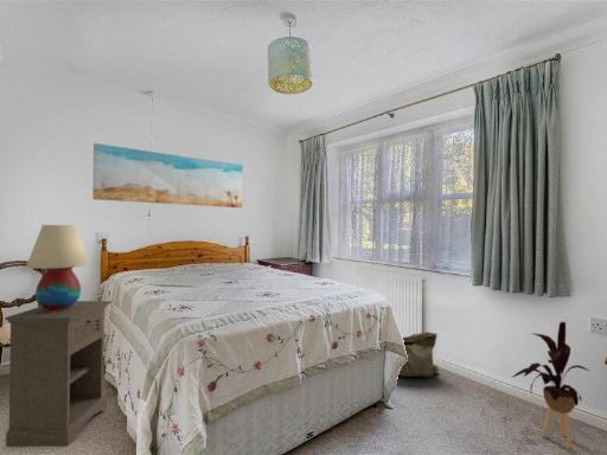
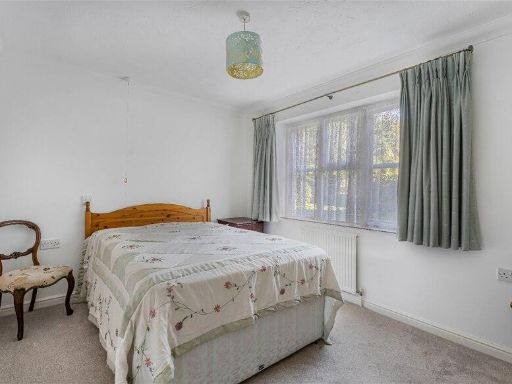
- wall art (177, 180)
- house plant (550, 377)
- table lamp (58, 267)
- bag (408, 352)
- nightstand (63, 366)
